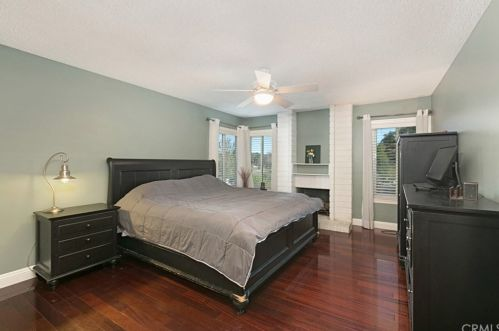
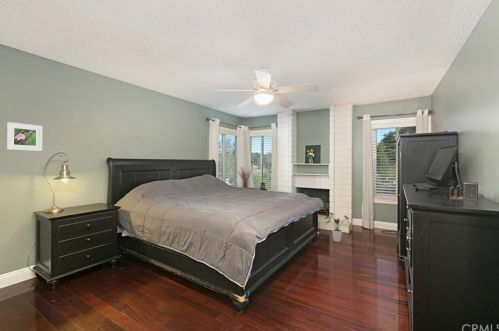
+ house plant (337, 227)
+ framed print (25, 137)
